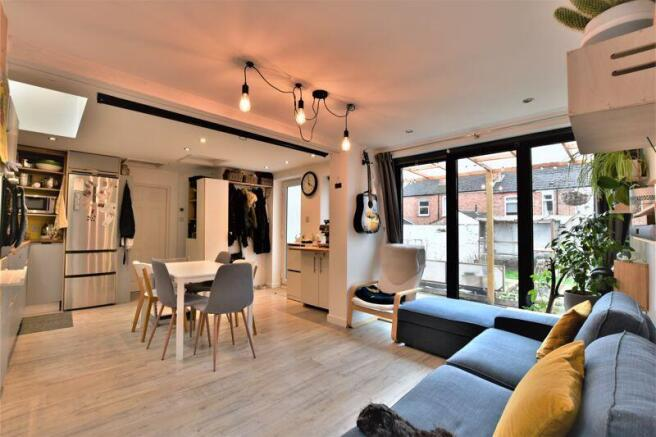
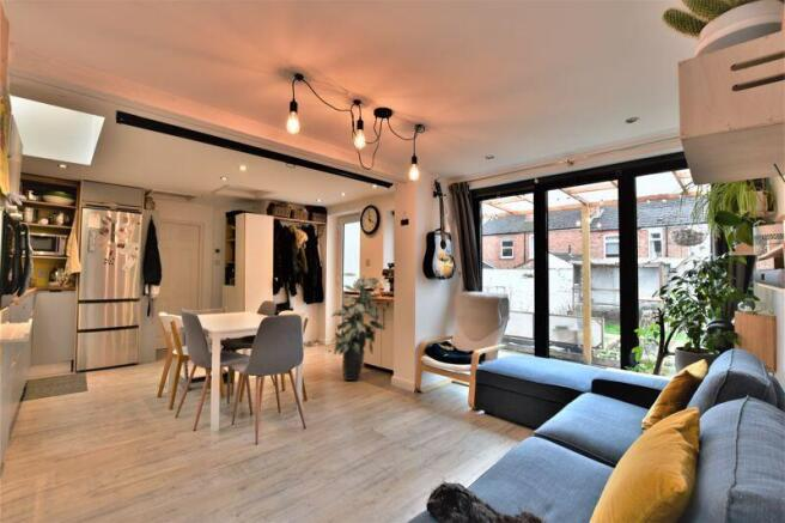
+ indoor plant (354, 324)
